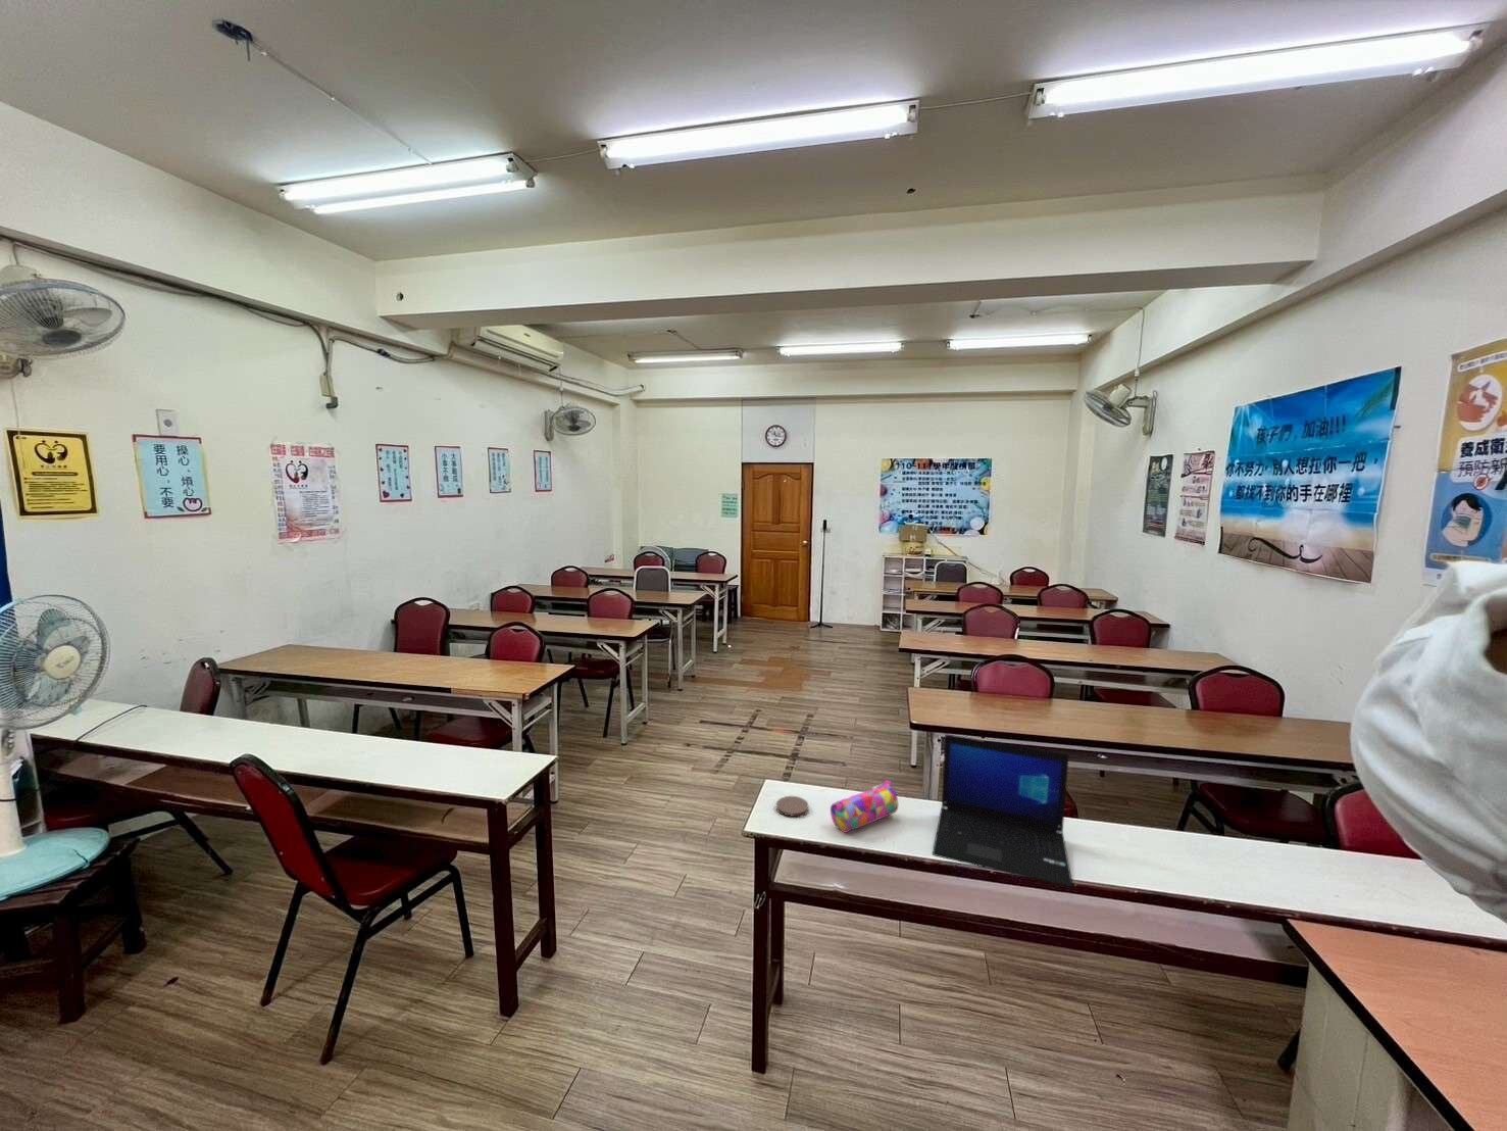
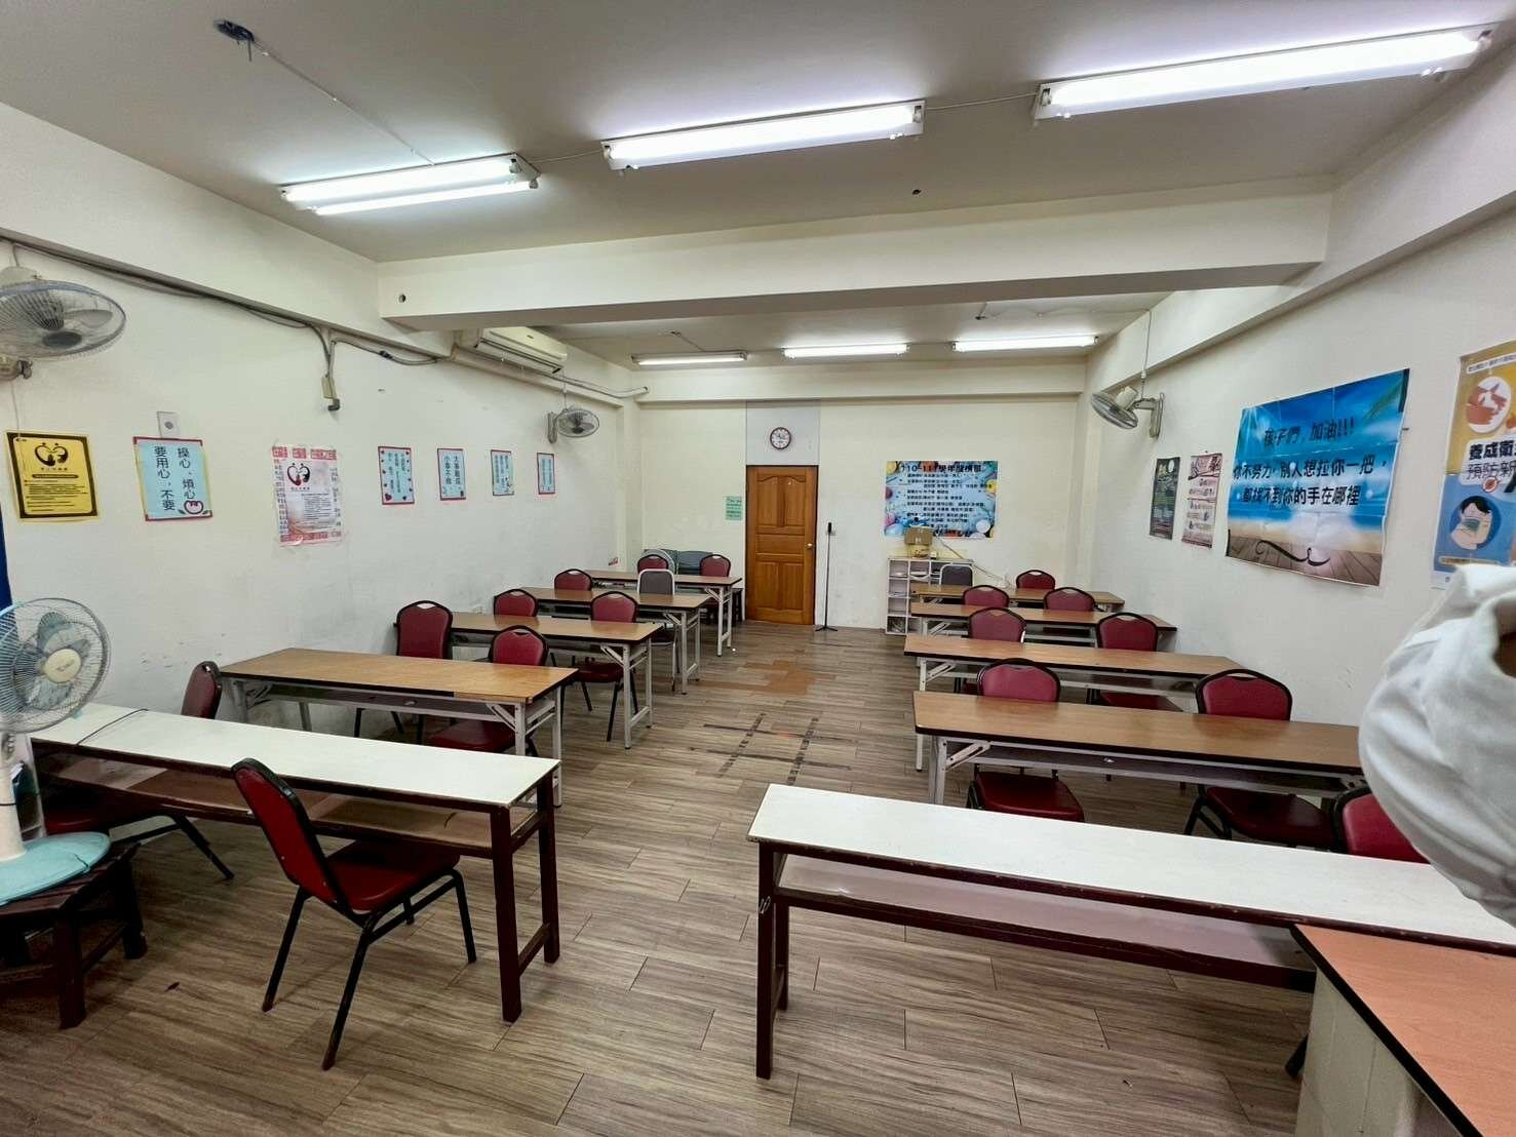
- coaster (792, 807)
- laptop (1002, 803)
- pencil case (865, 805)
